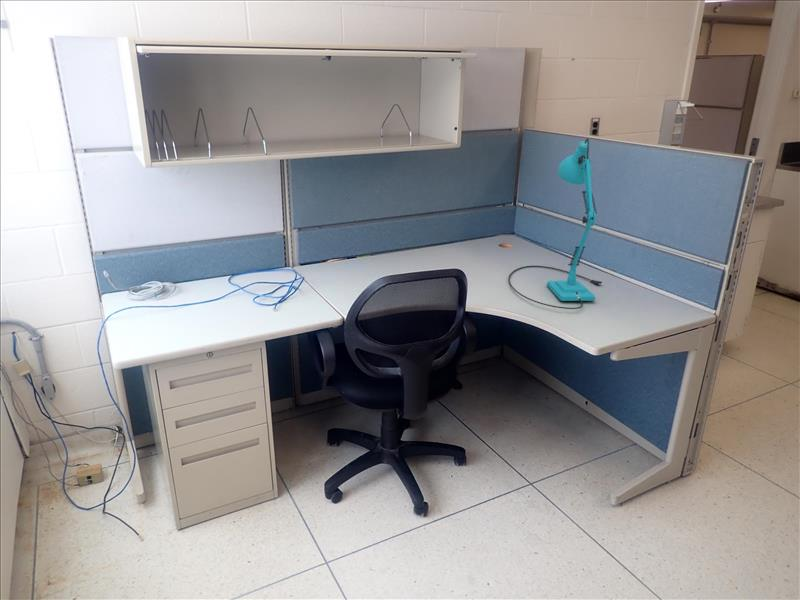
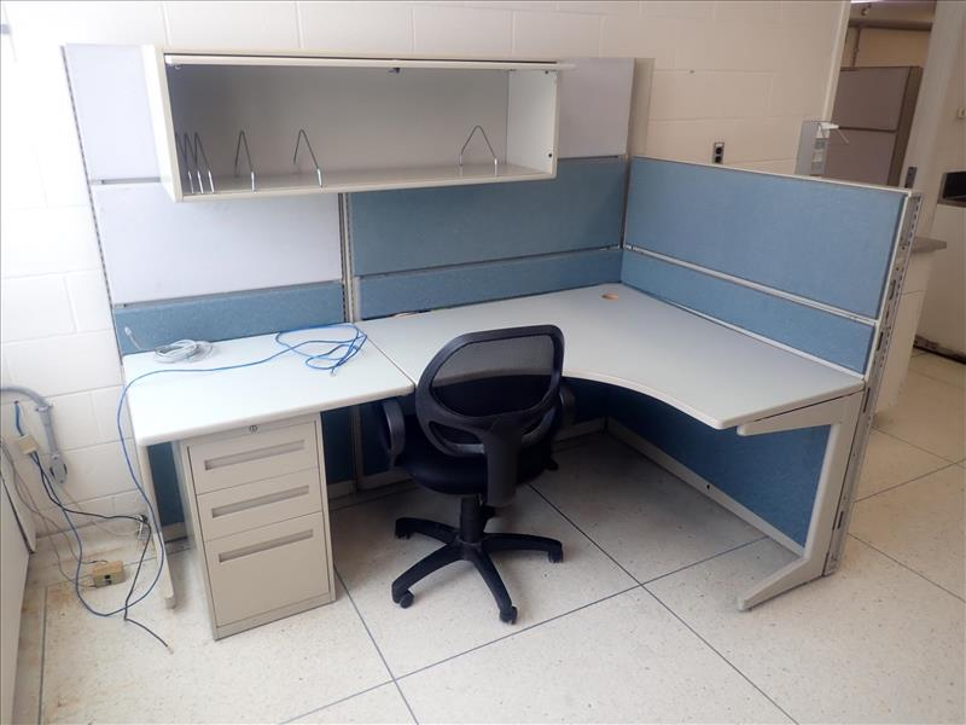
- desk lamp (583, 217)
